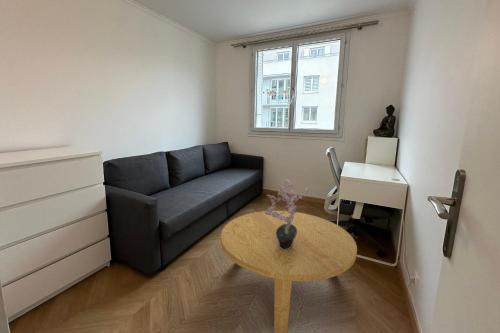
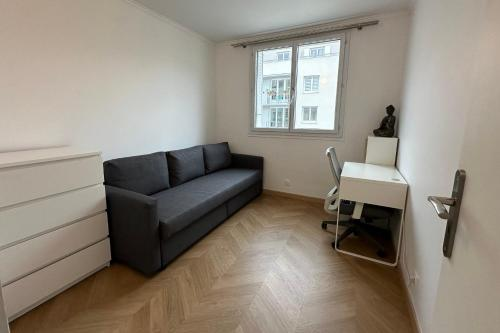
- coffee table (284, 260)
- potted plant (284, 210)
